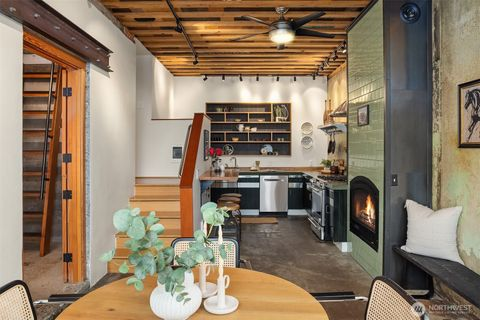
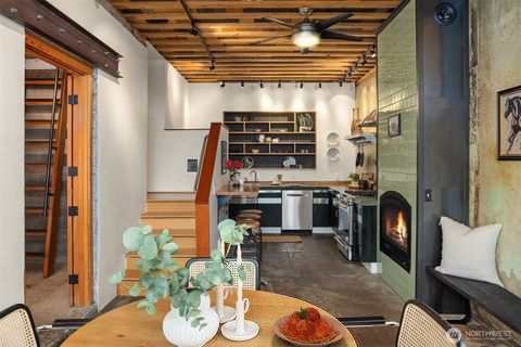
+ plate (308, 323)
